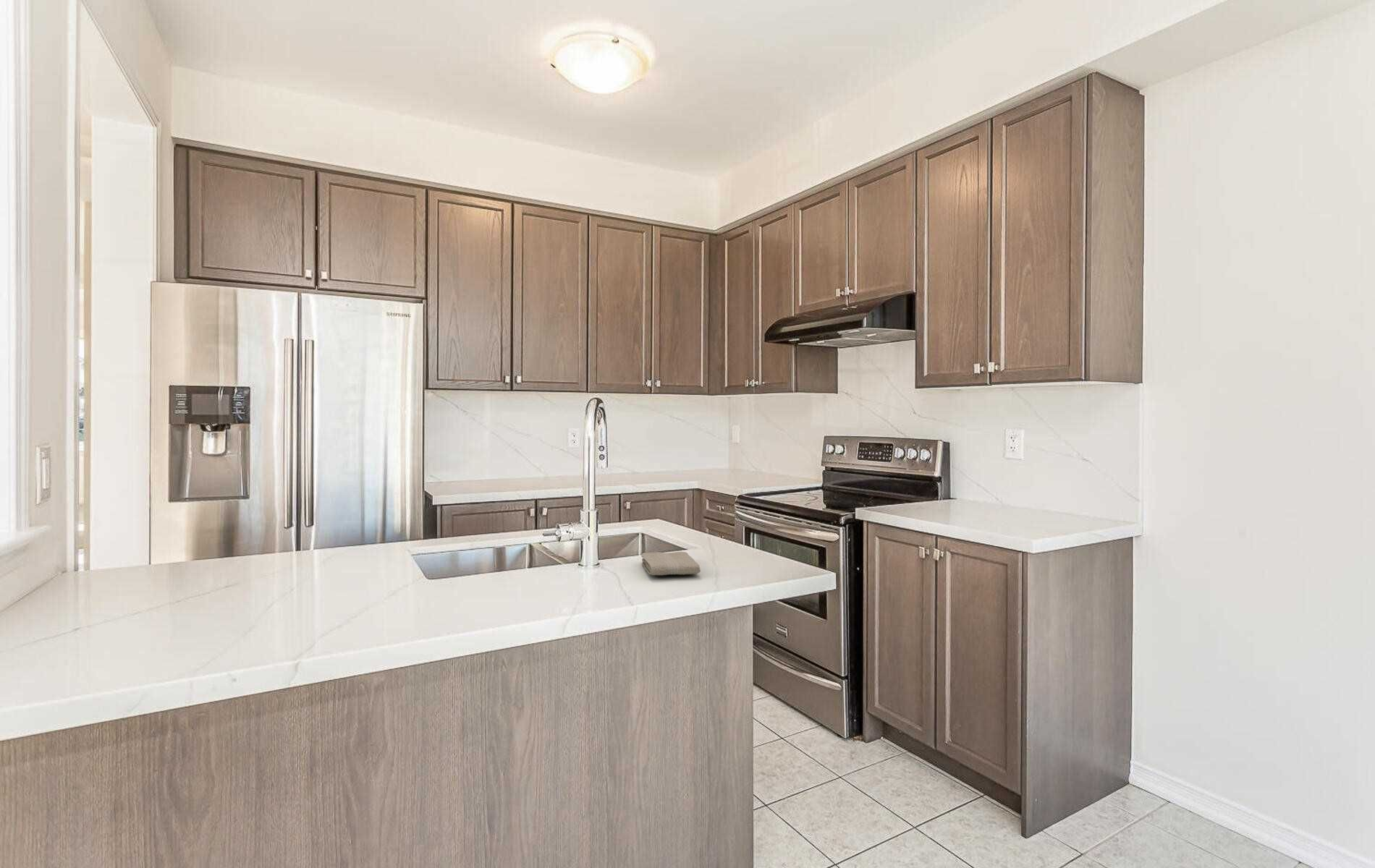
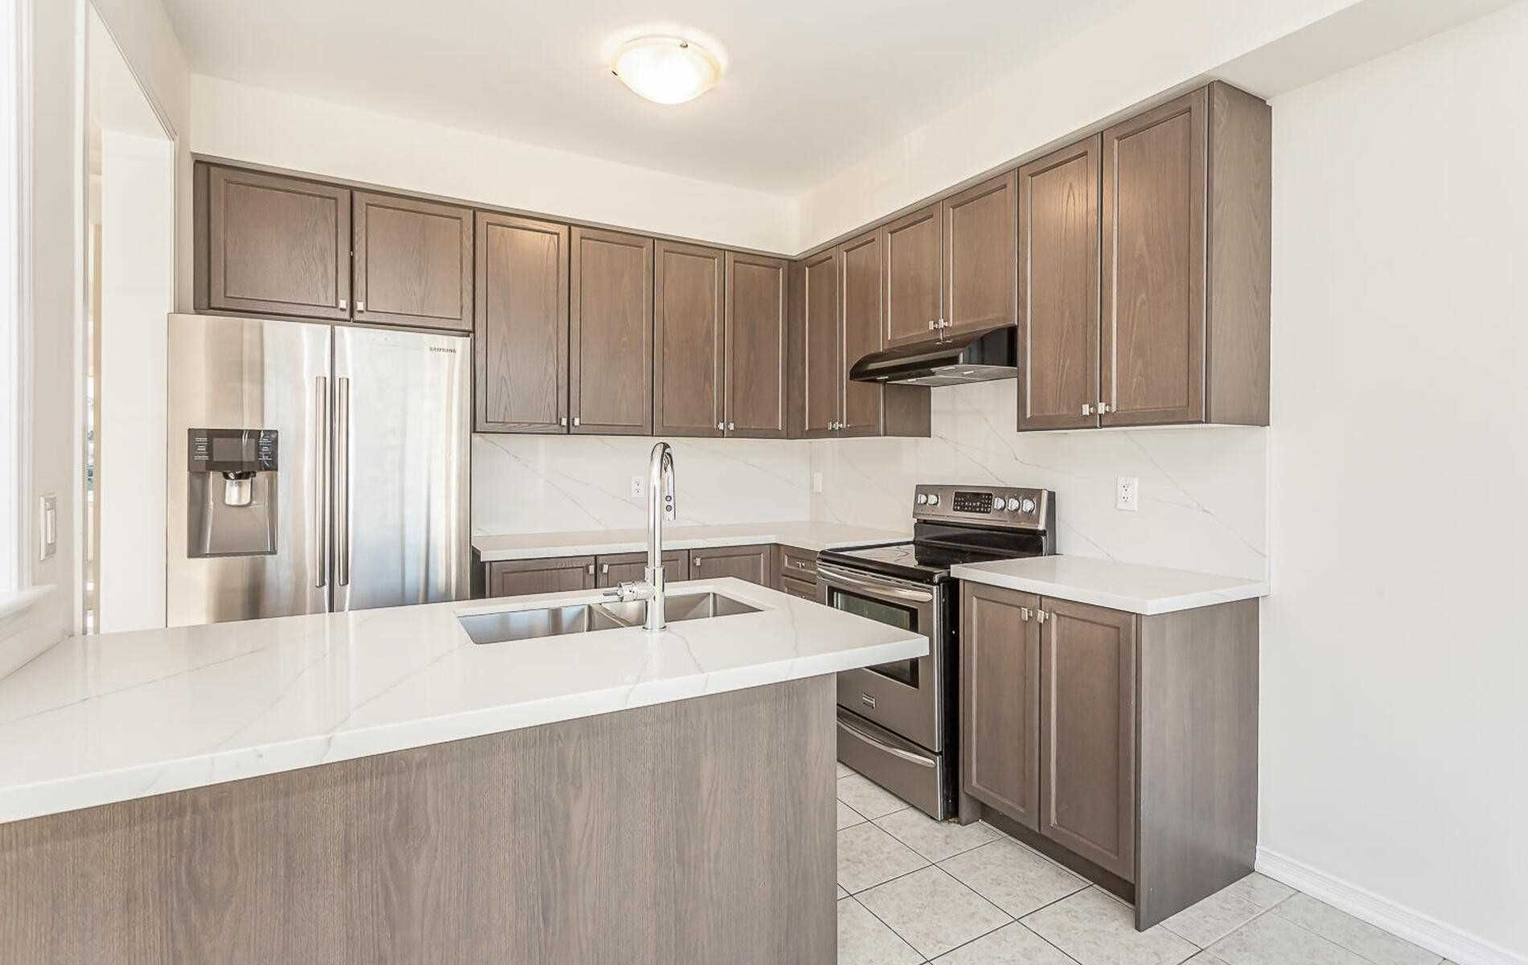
- washcloth (669, 562)
